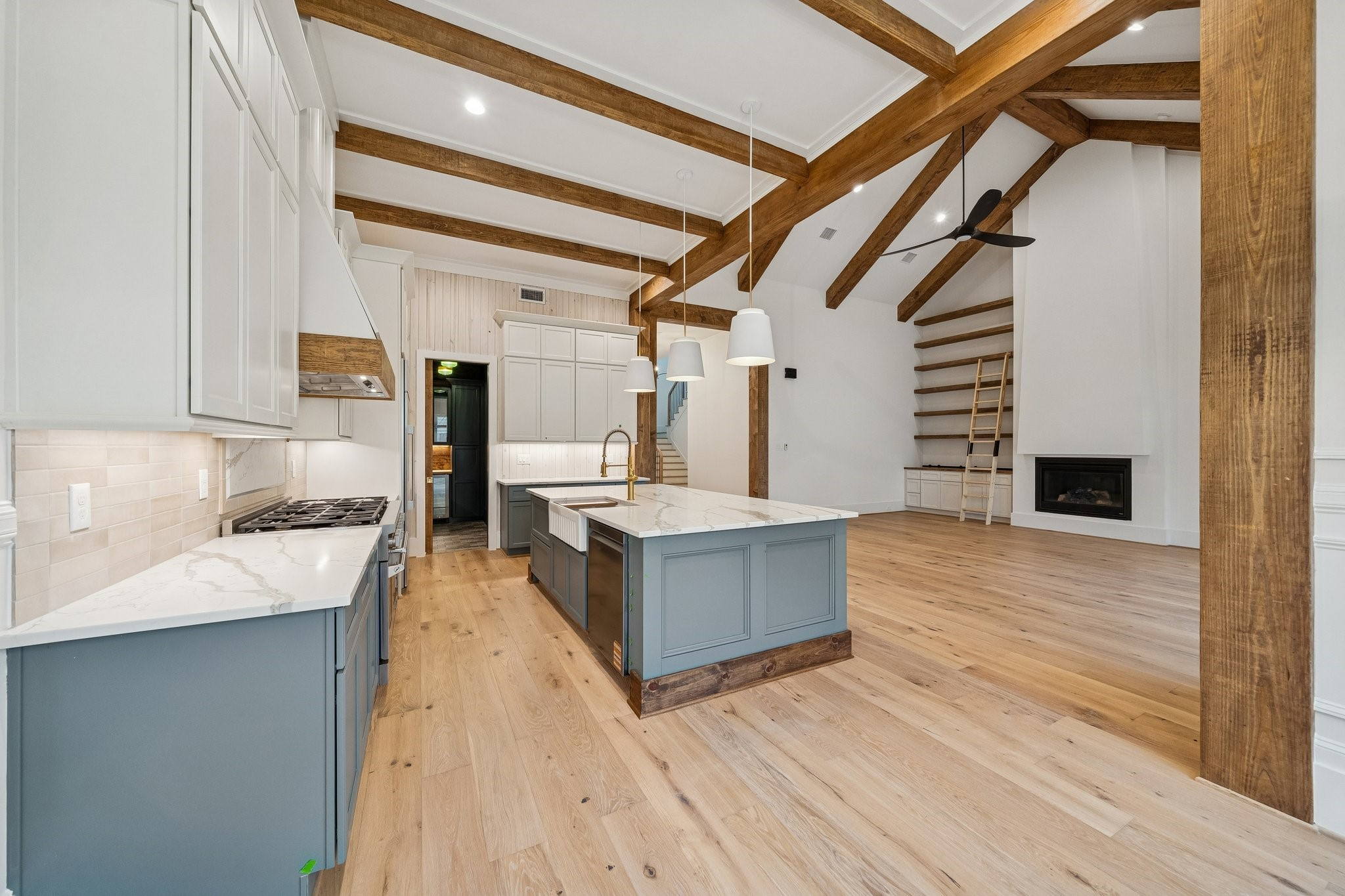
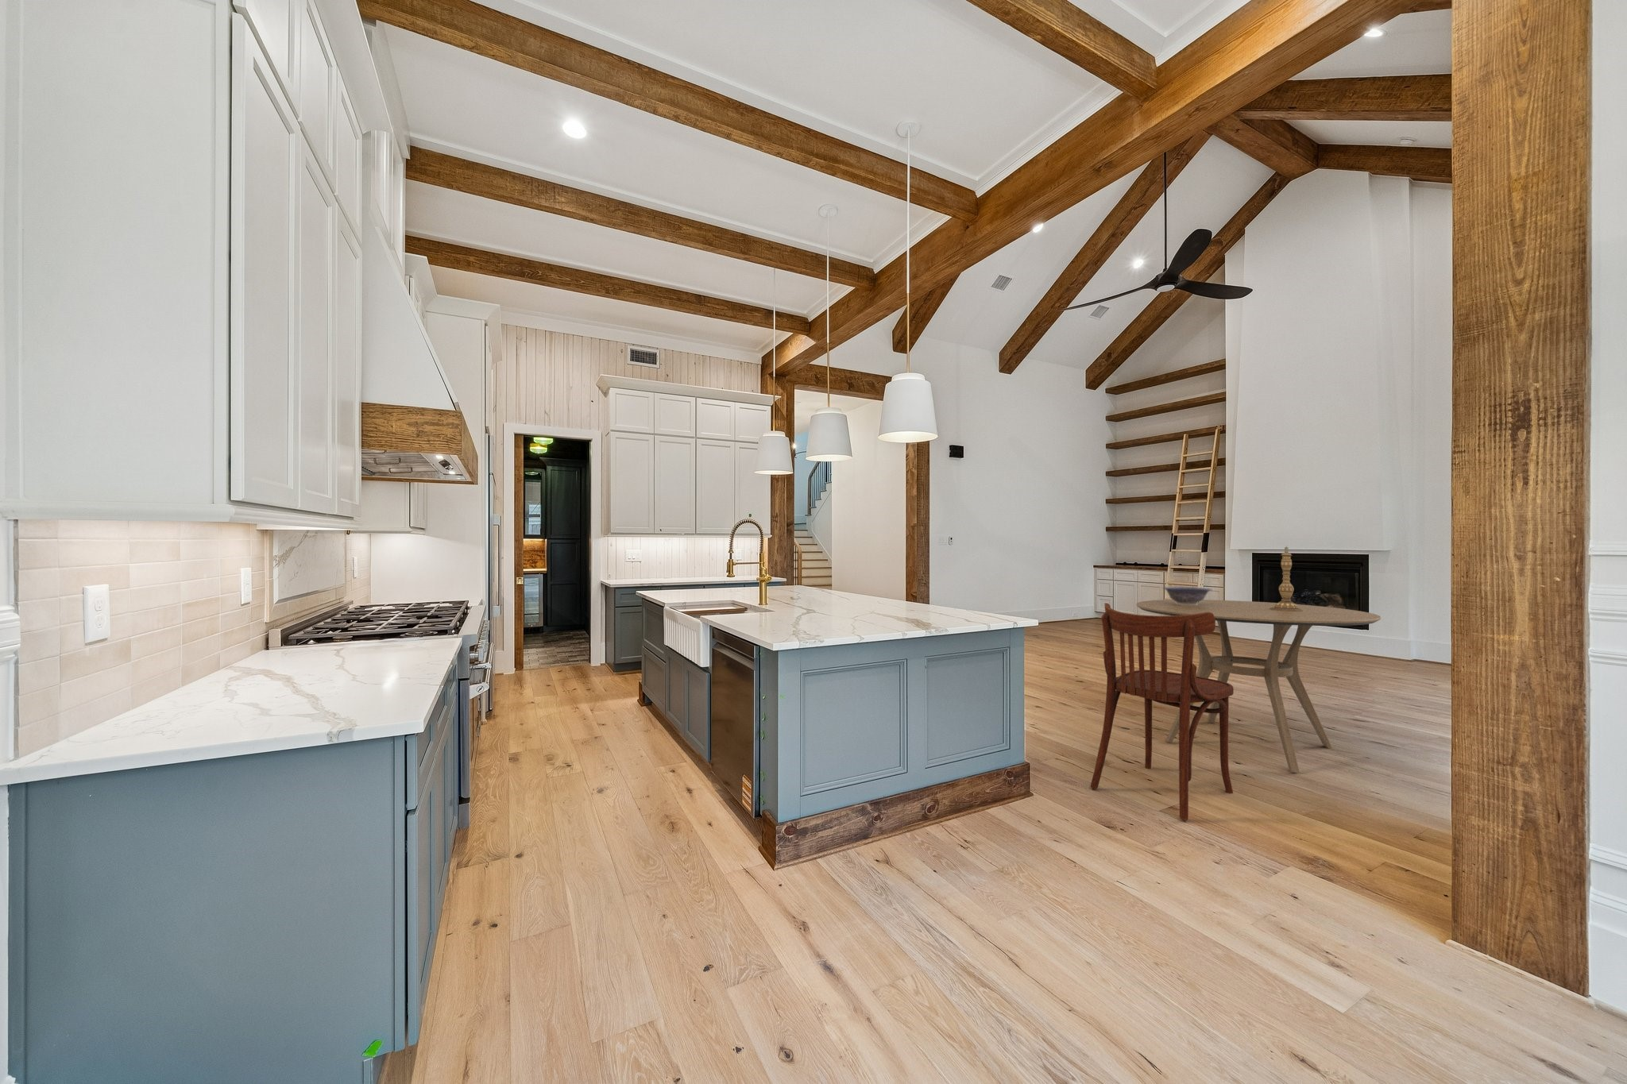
+ decorative bowl (1187, 595)
+ dining chair (1165, 698)
+ candlestick (1286, 577)
+ dining table (1246, 675)
